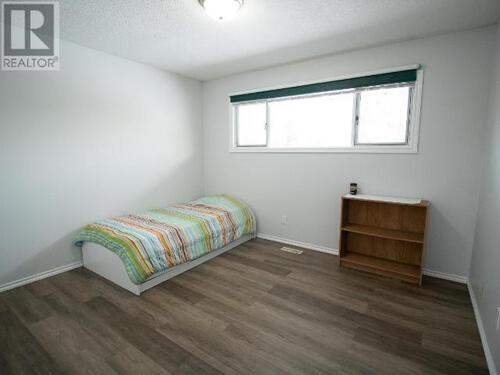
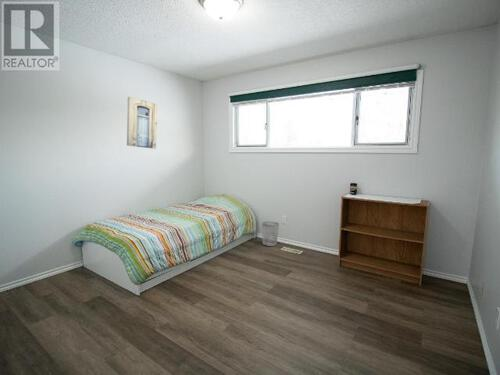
+ wall art (142, 124)
+ wastebasket (270, 233)
